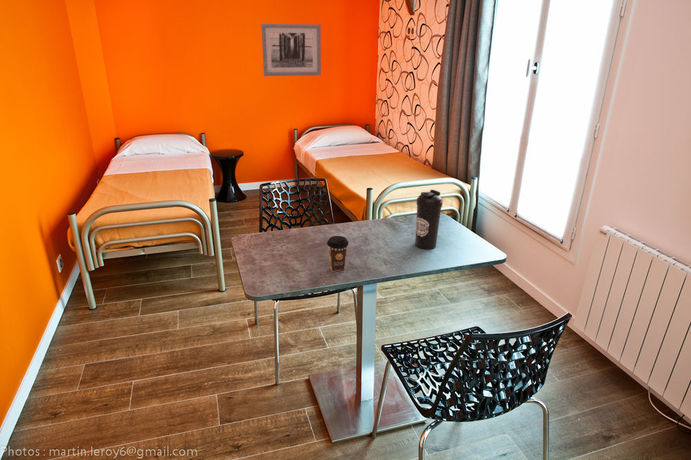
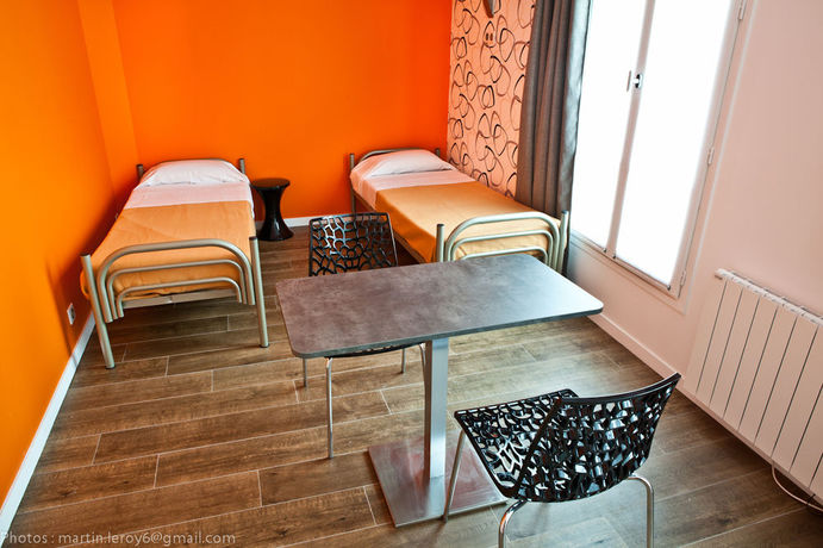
- water bottle (427, 219)
- coffee cup (337, 254)
- wall art (292, 50)
